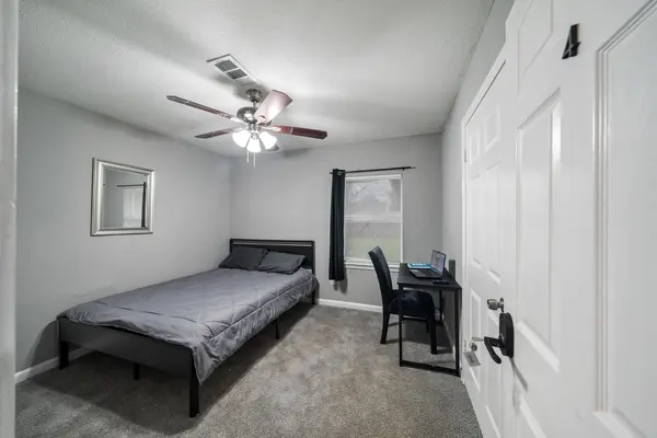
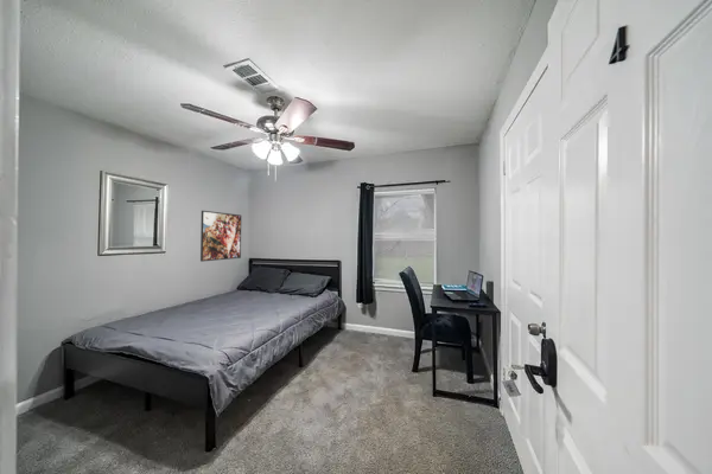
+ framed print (222, 236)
